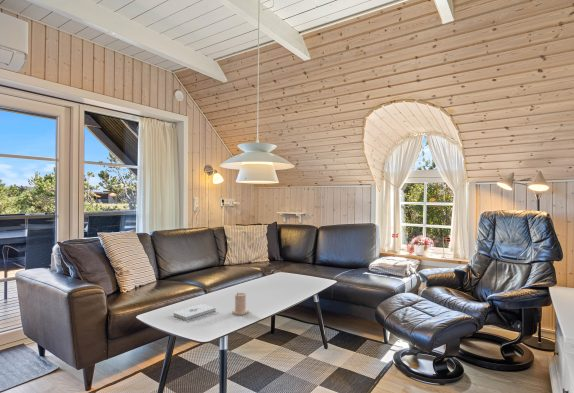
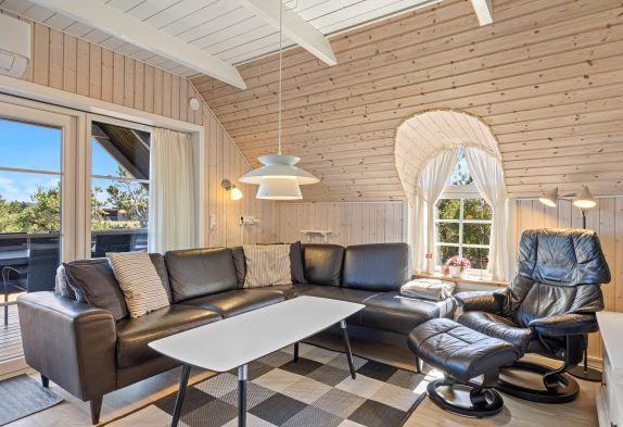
- notepad (194, 311)
- candle (240, 302)
